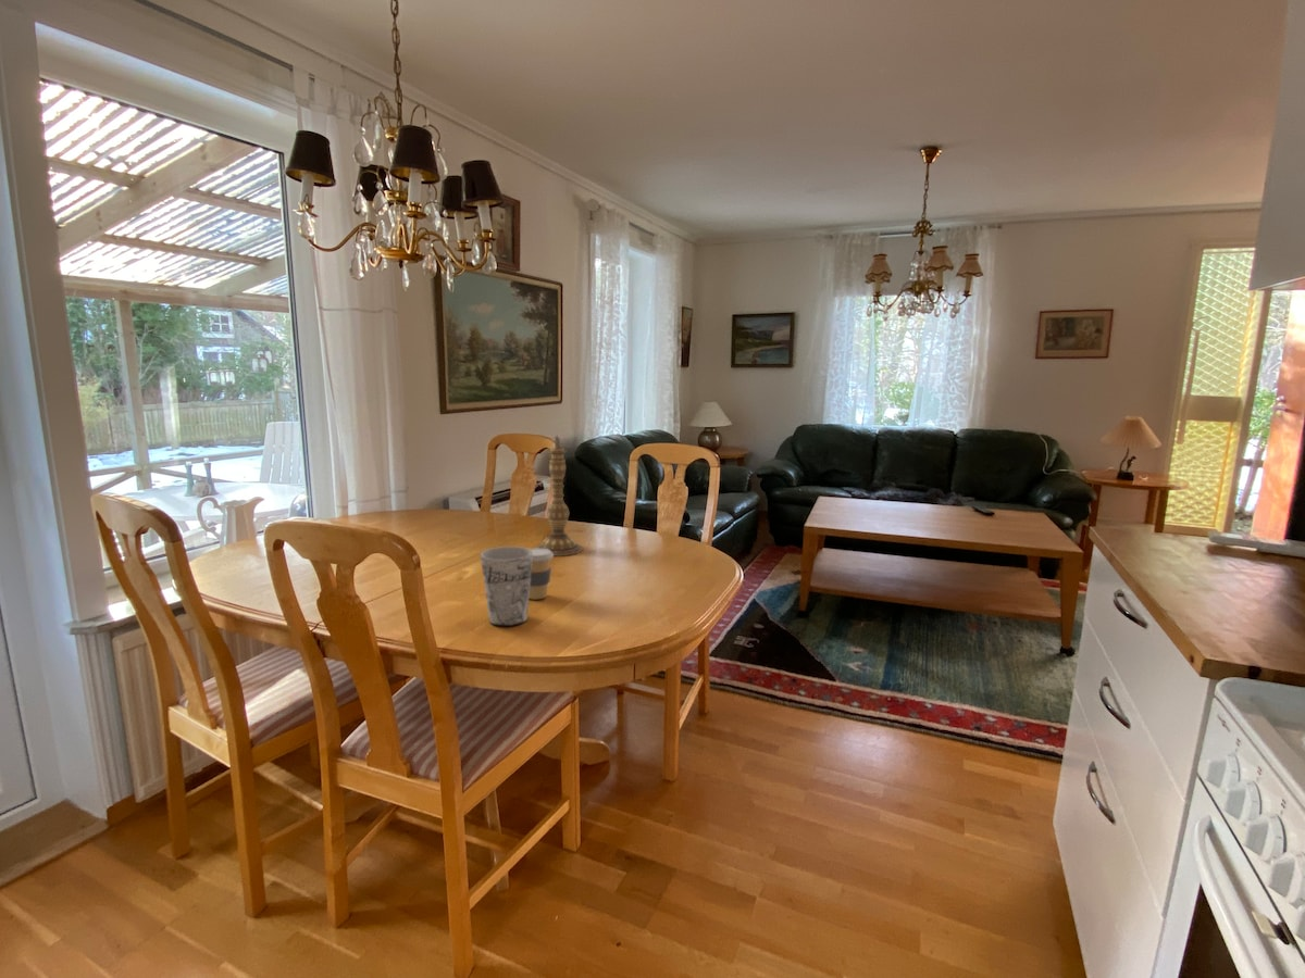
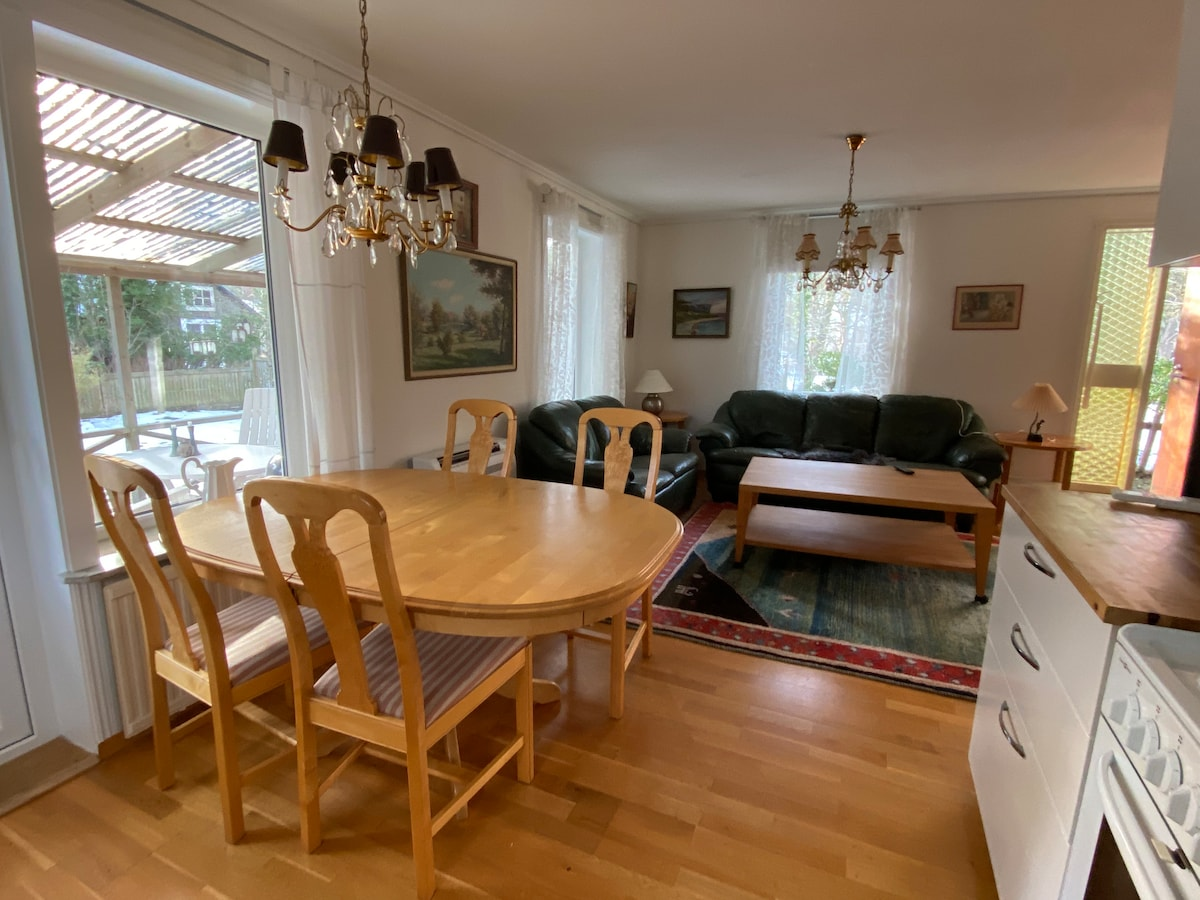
- candlestick (557, 492)
- cup (507, 586)
- coffee cup (536, 574)
